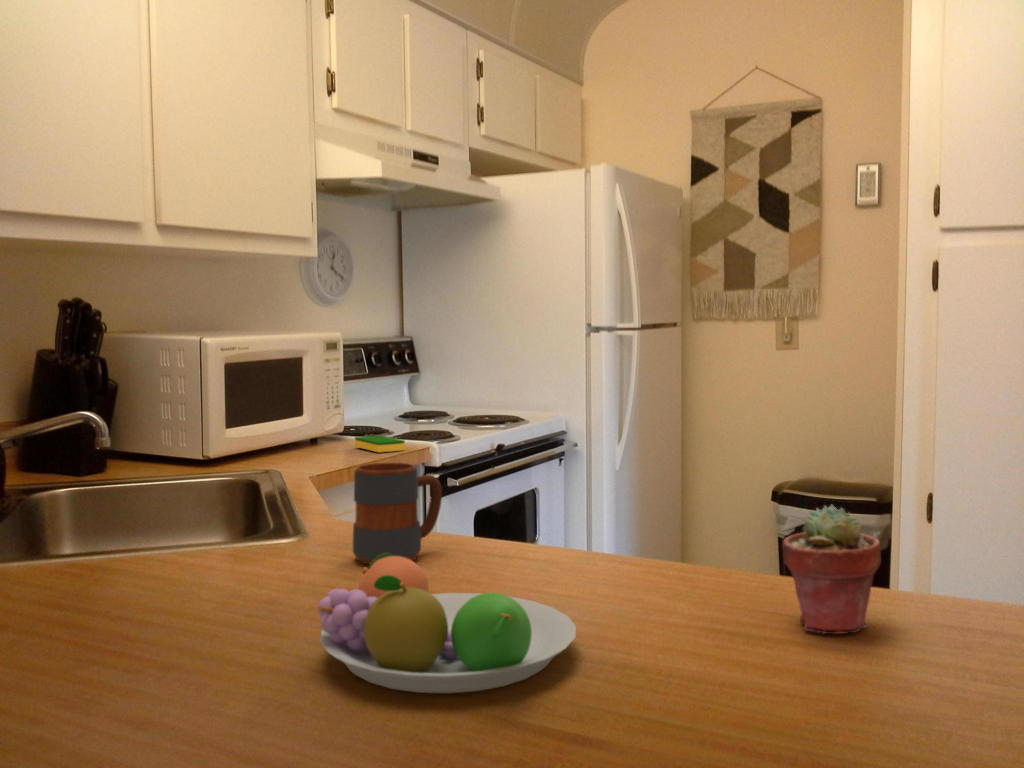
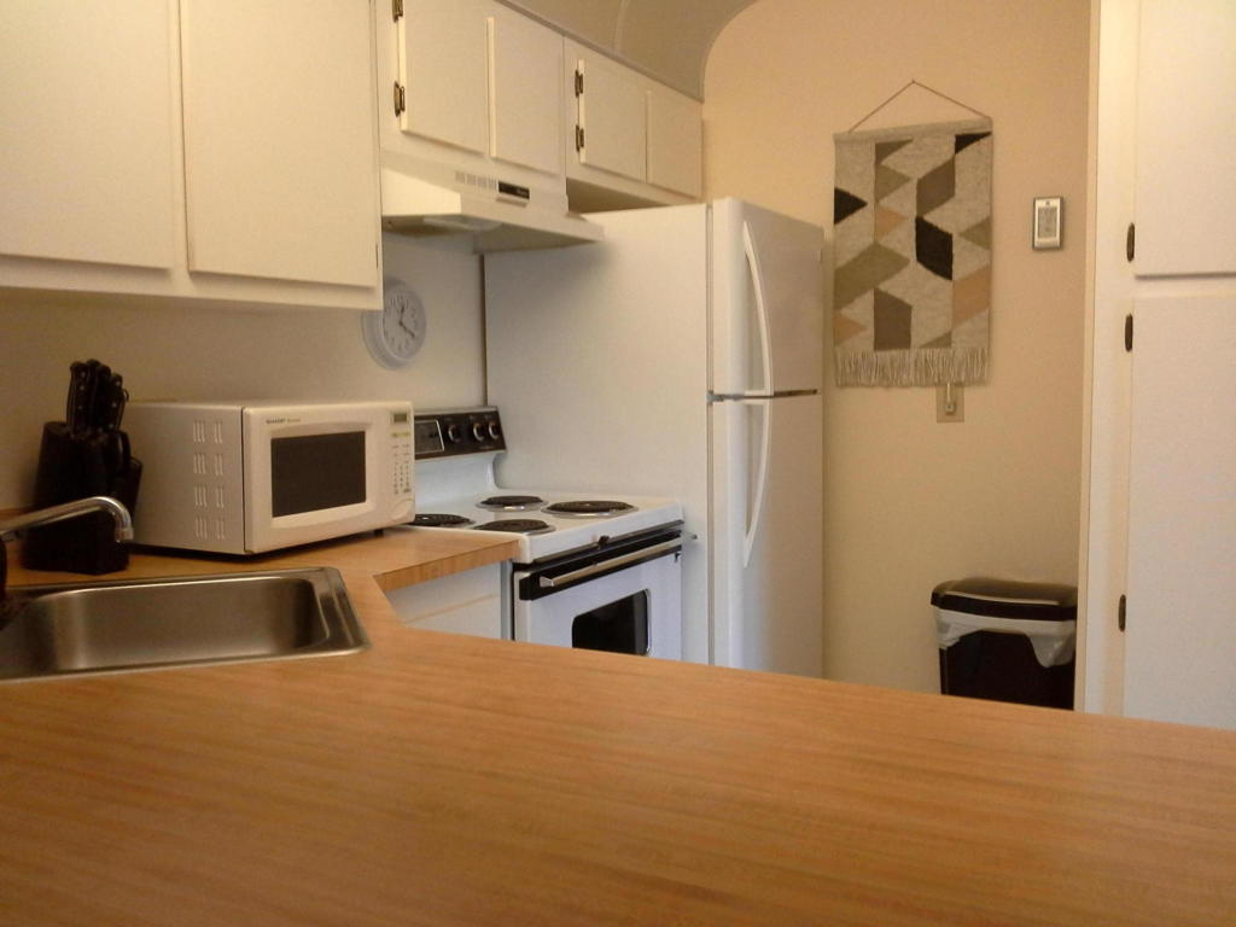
- dish sponge (379, 443)
- mug (398, 511)
- potted succulent (831, 565)
- fruit bowl (449, 607)
